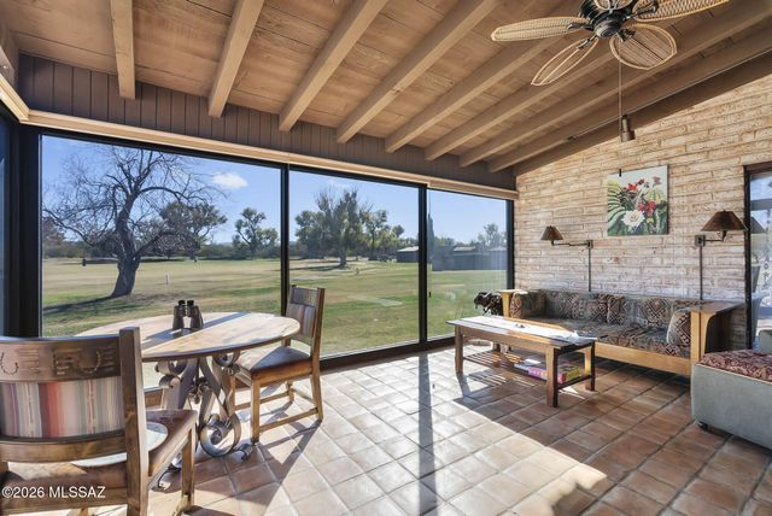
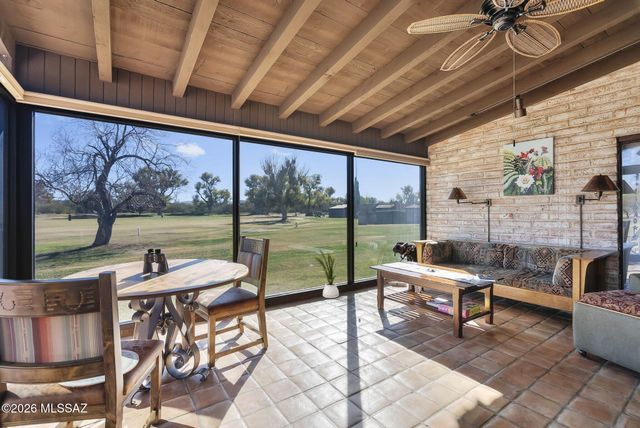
+ house plant (328, 272)
